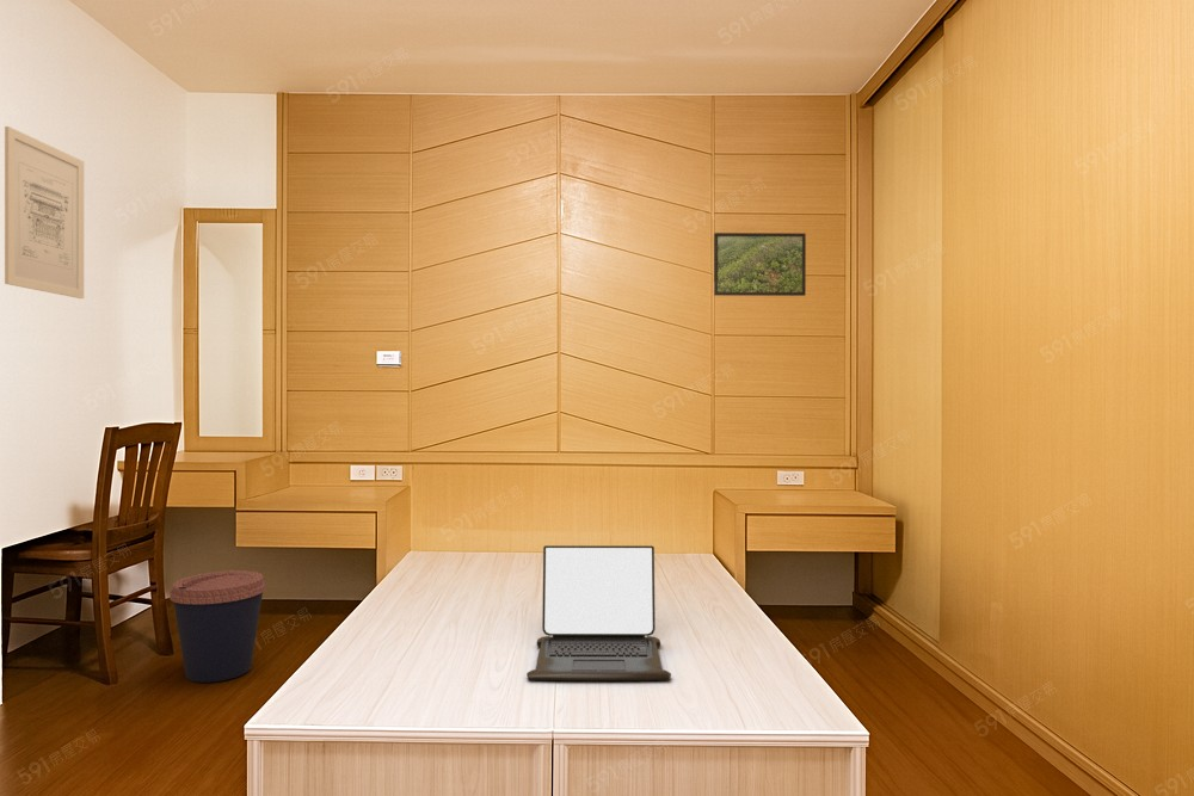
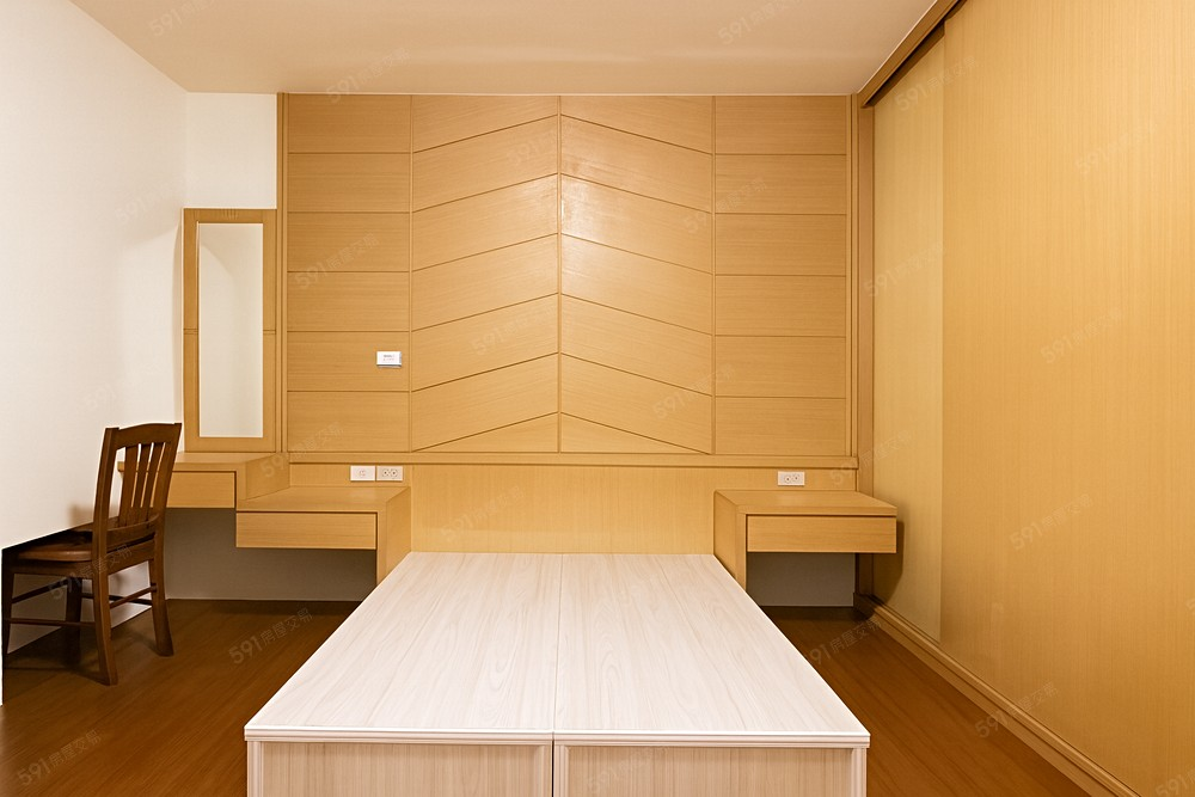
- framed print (759, 264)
- coffee cup (219, 625)
- wall art (47, 218)
- laptop (598, 607)
